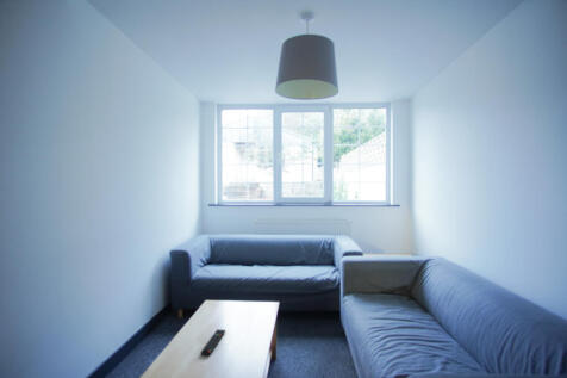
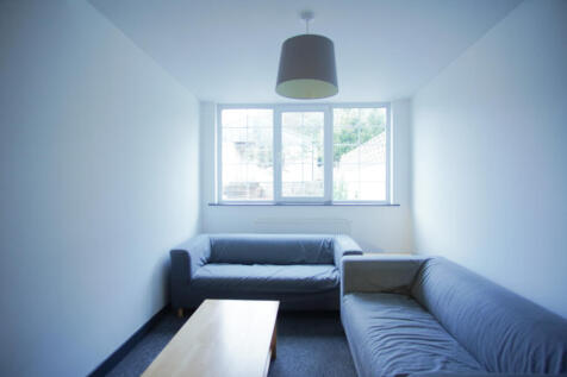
- remote control (213, 341)
